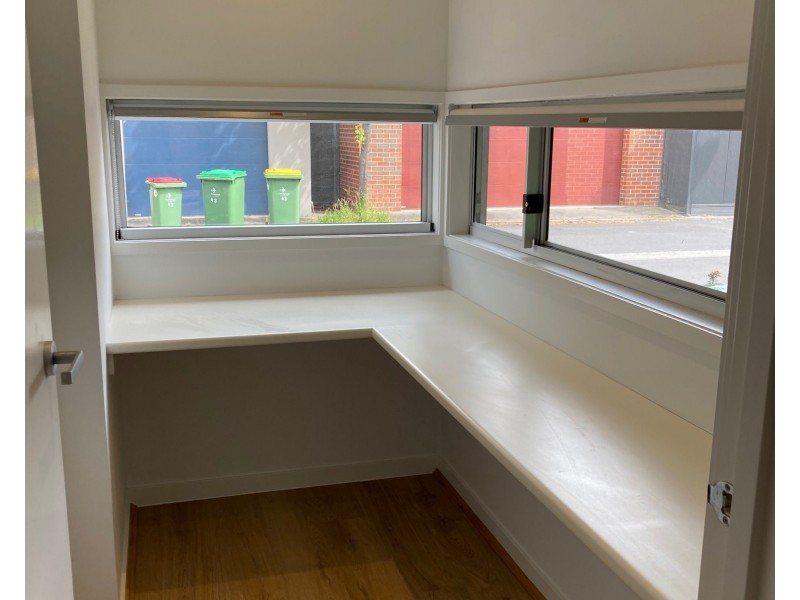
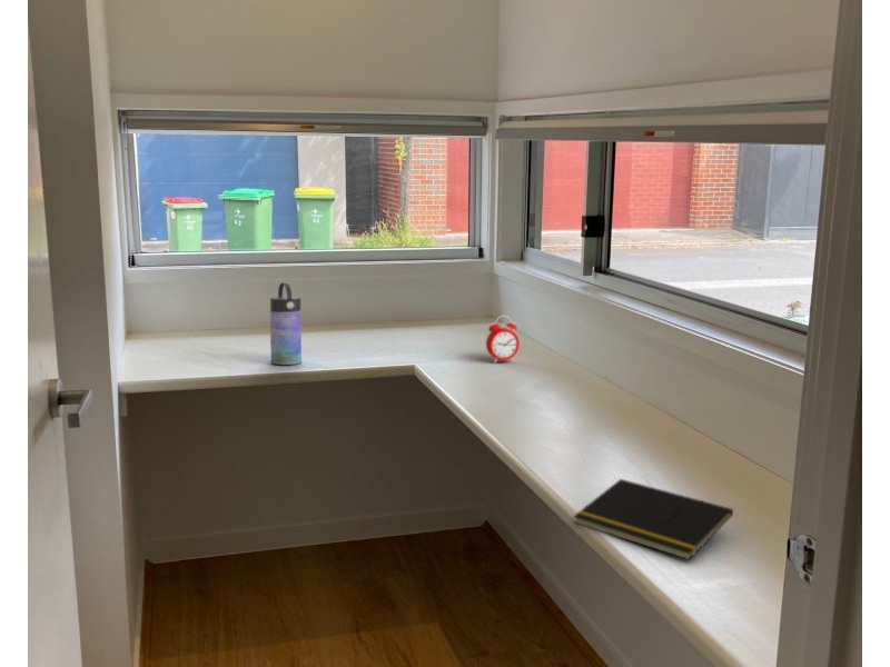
+ alarm clock (502, 338)
+ water bottle (285, 322)
+ notepad (652, 516)
